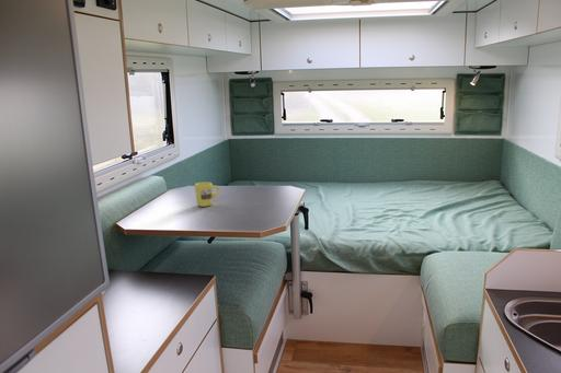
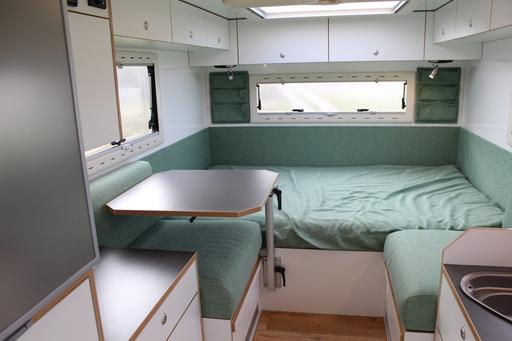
- mug (207, 194)
